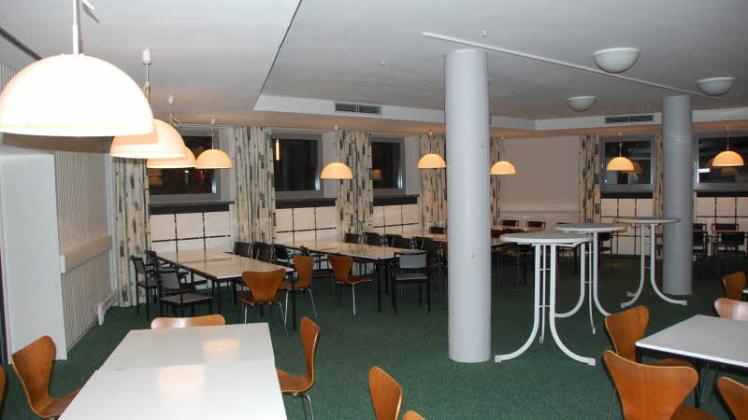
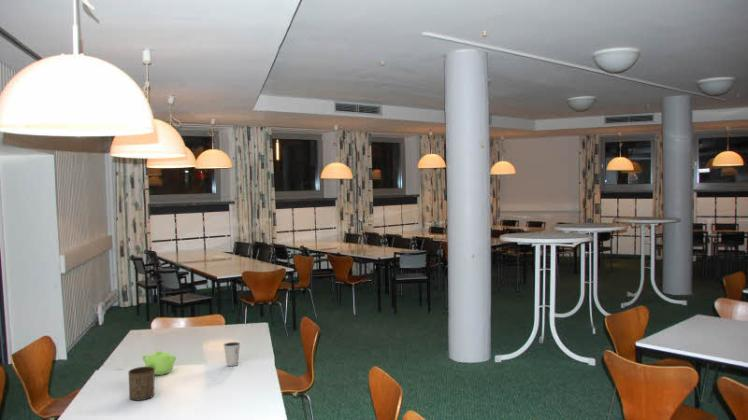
+ cup (141, 383)
+ dixie cup (232, 354)
+ teapot (157, 363)
